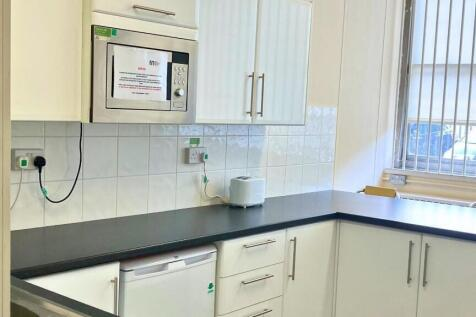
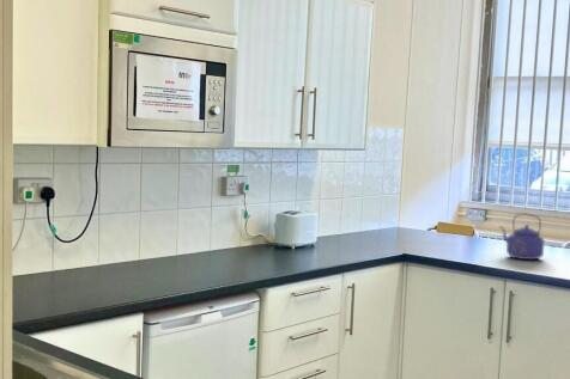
+ kettle (520, 234)
